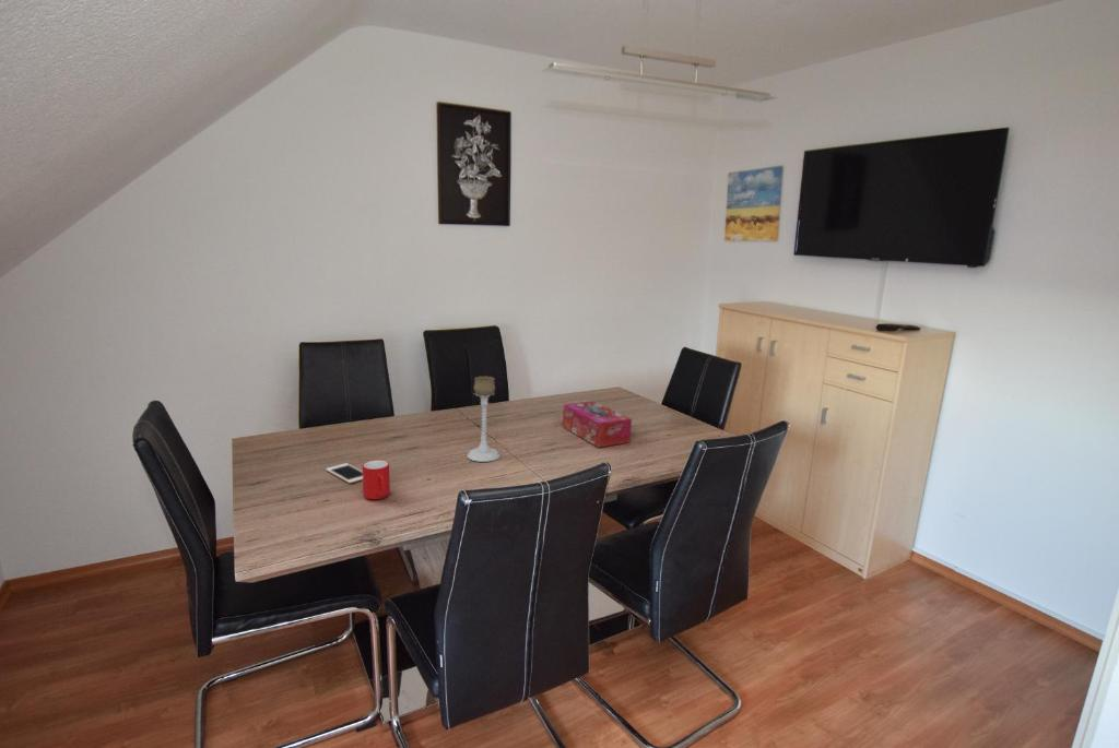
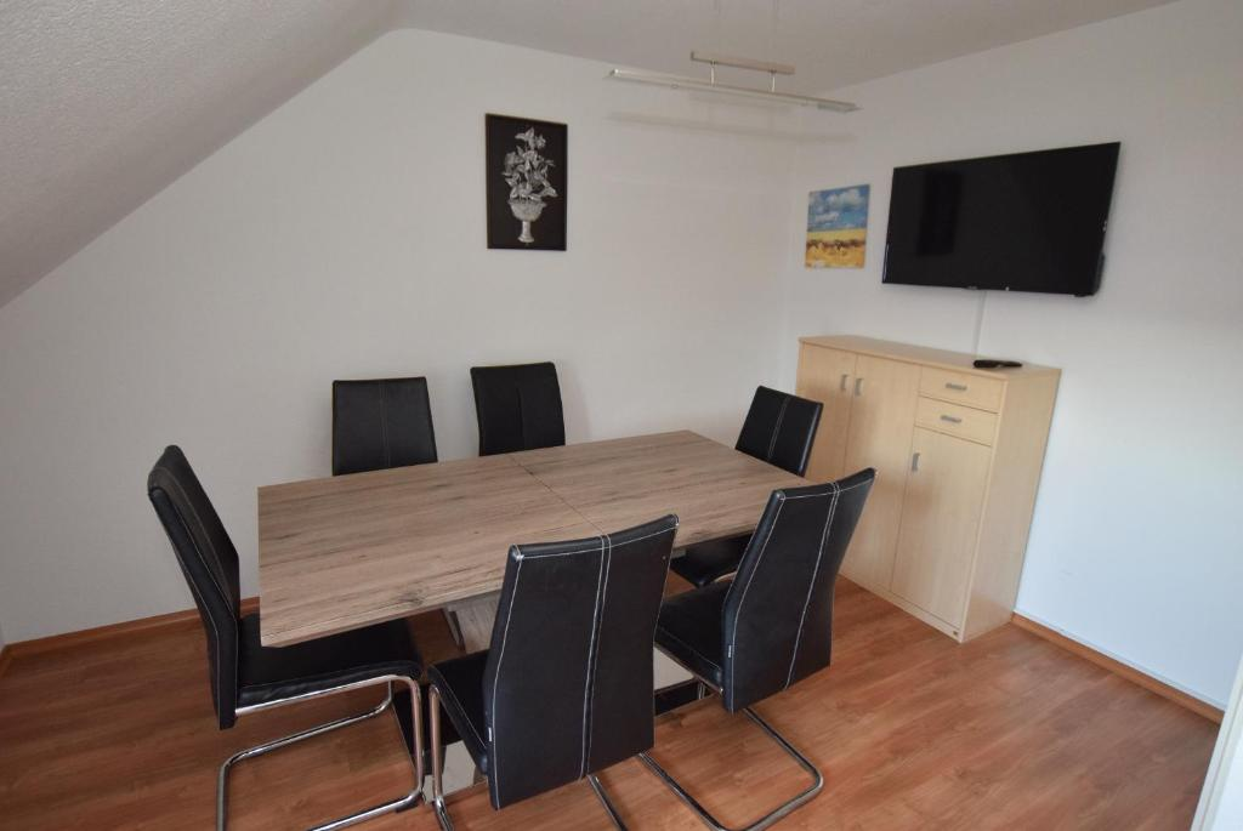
- candle holder (484, 417)
- cup (378, 482)
- cell phone (348, 473)
- tissue box (596, 423)
